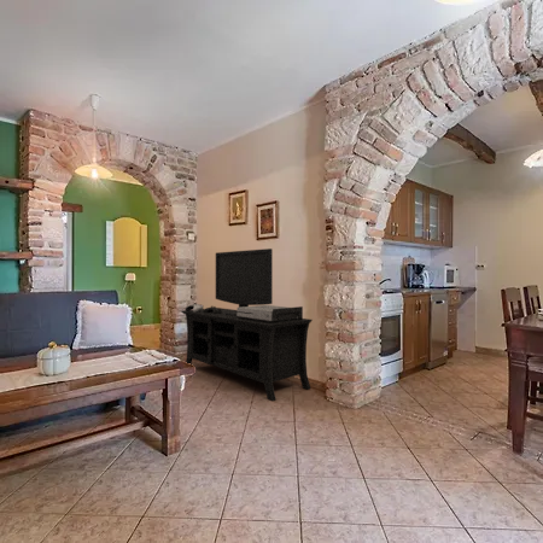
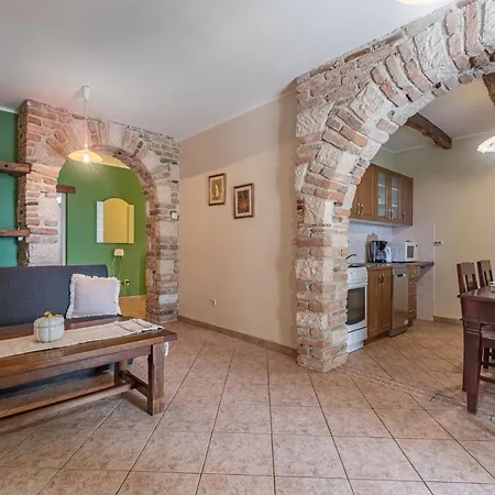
- media console (239, 314)
